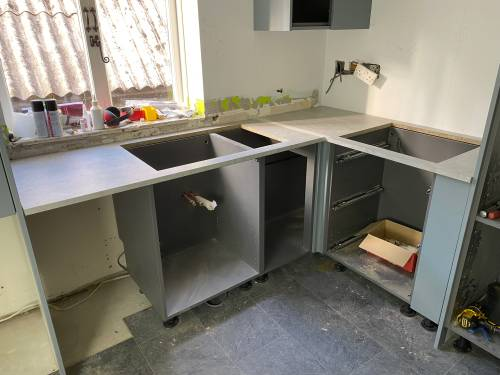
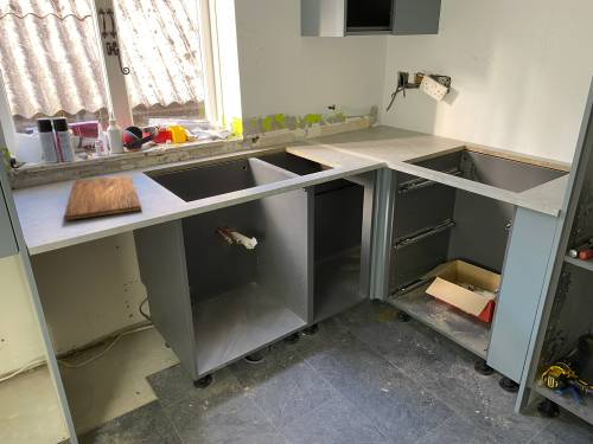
+ cutting board (103, 194)
